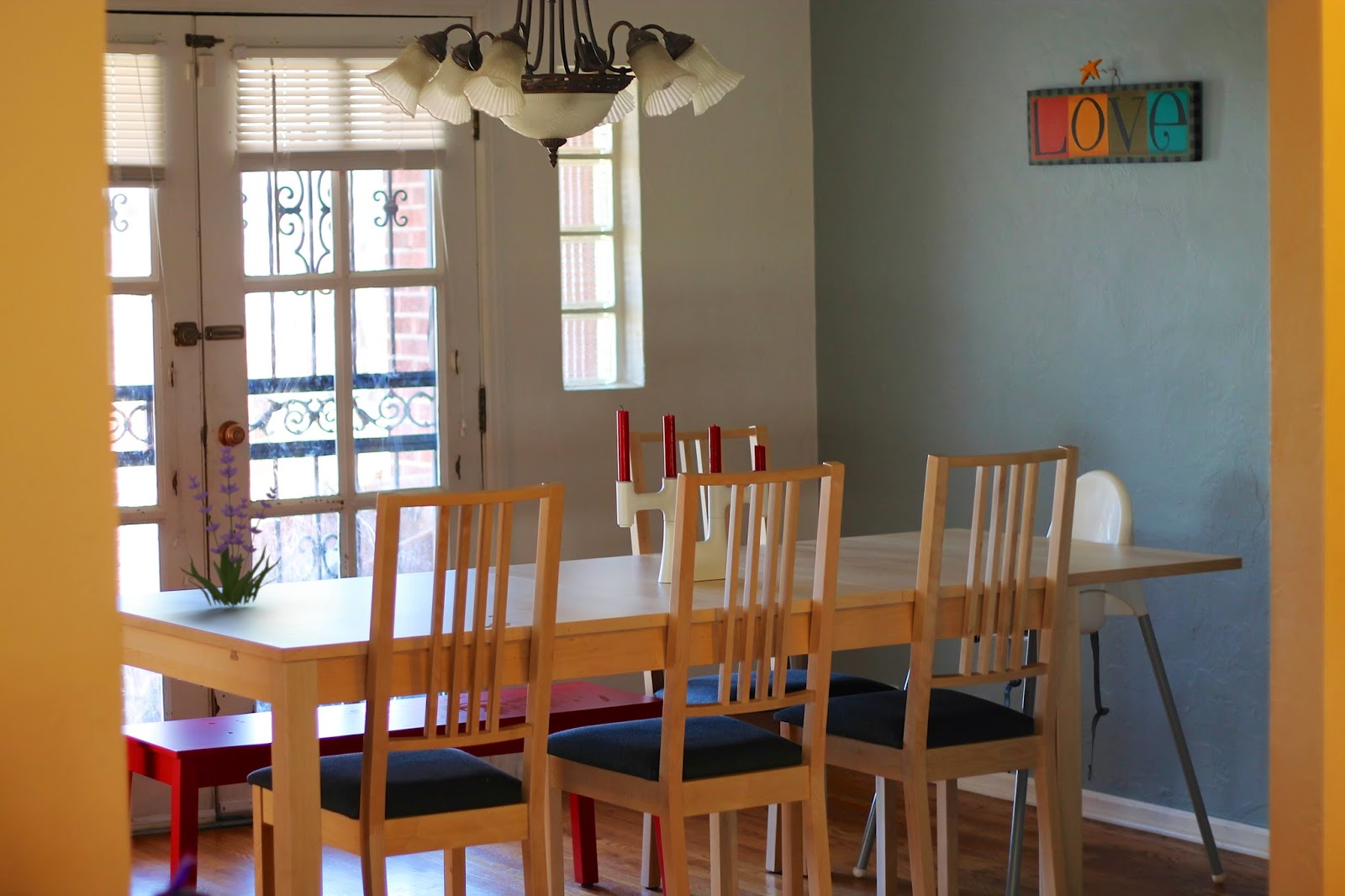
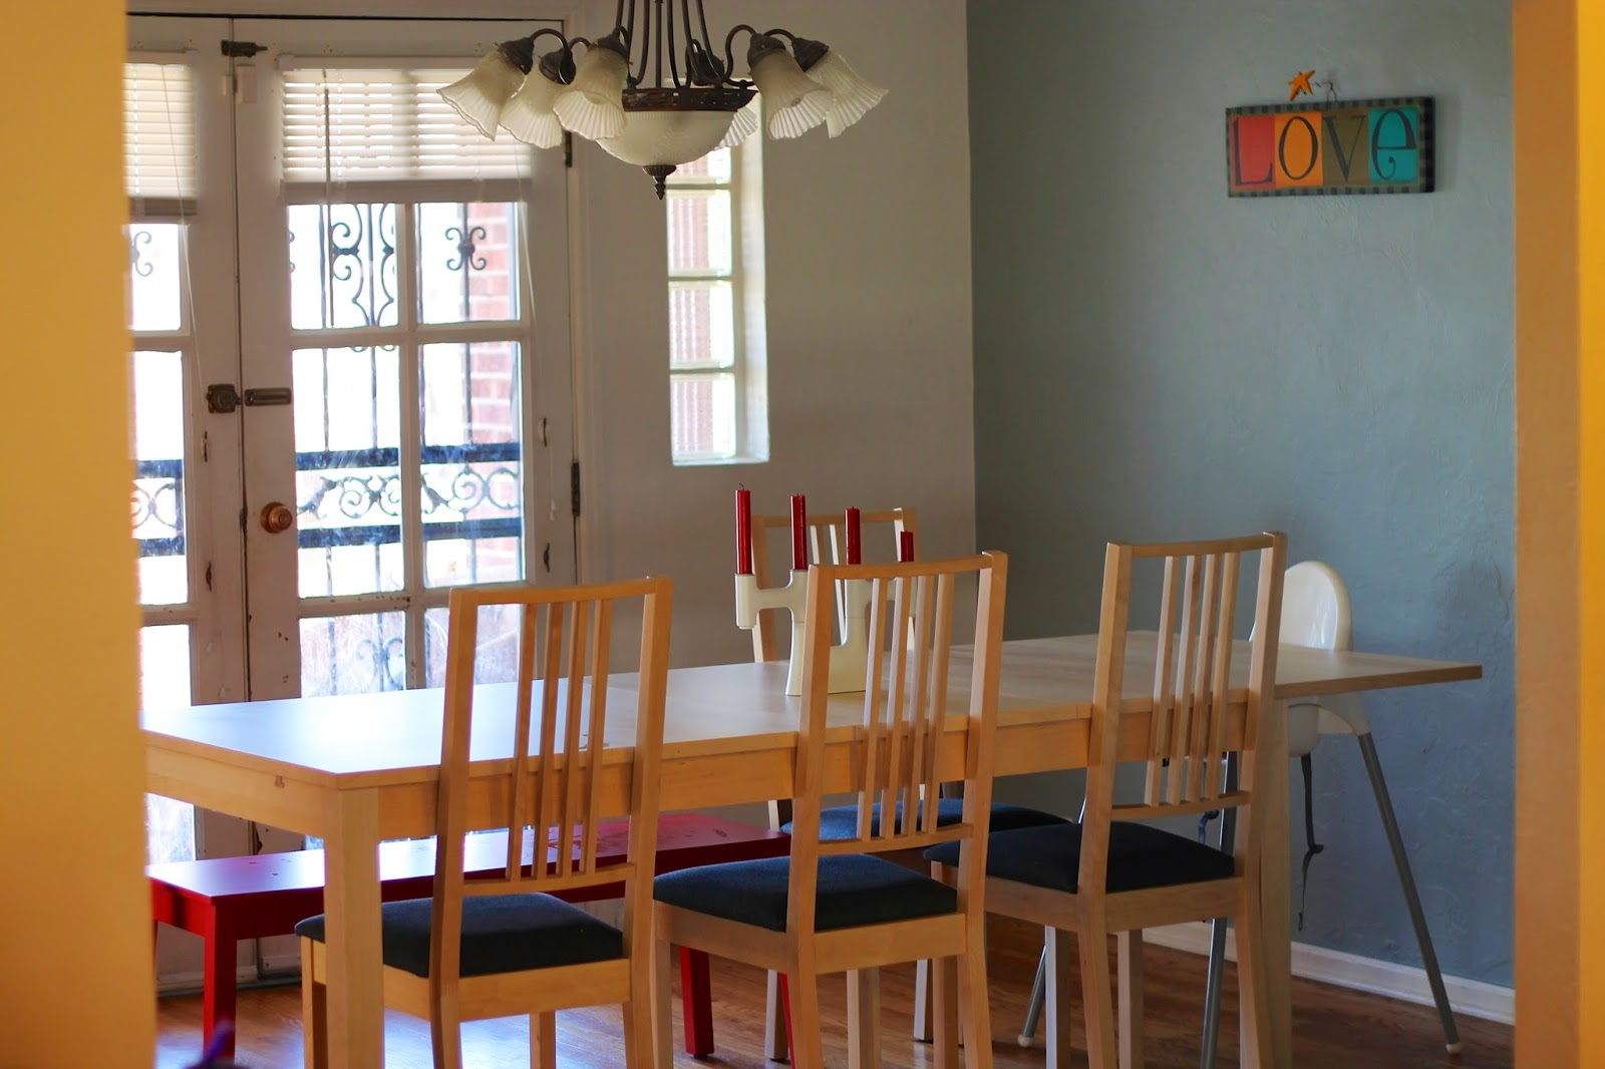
- plant (230, 524)
